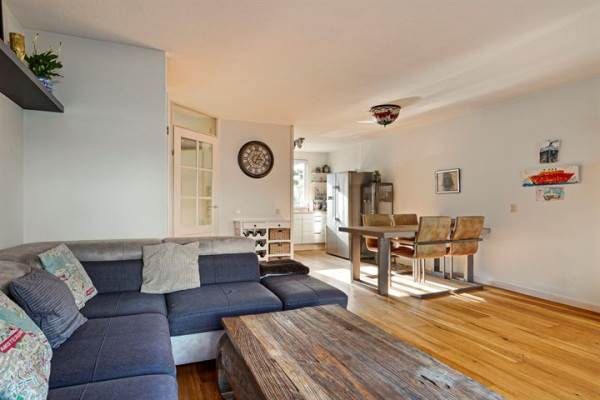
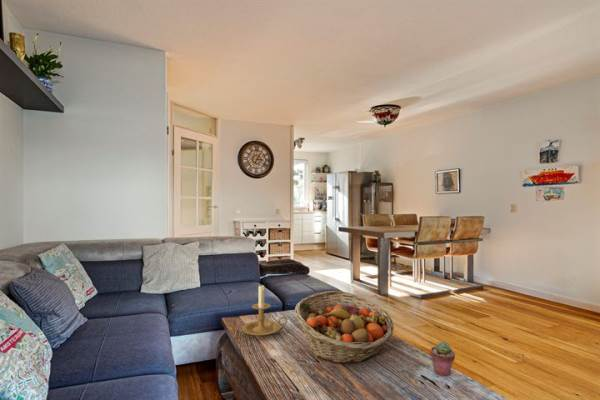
+ candle holder (261, 308)
+ fruit basket (344, 324)
+ potted succulent (442, 357)
